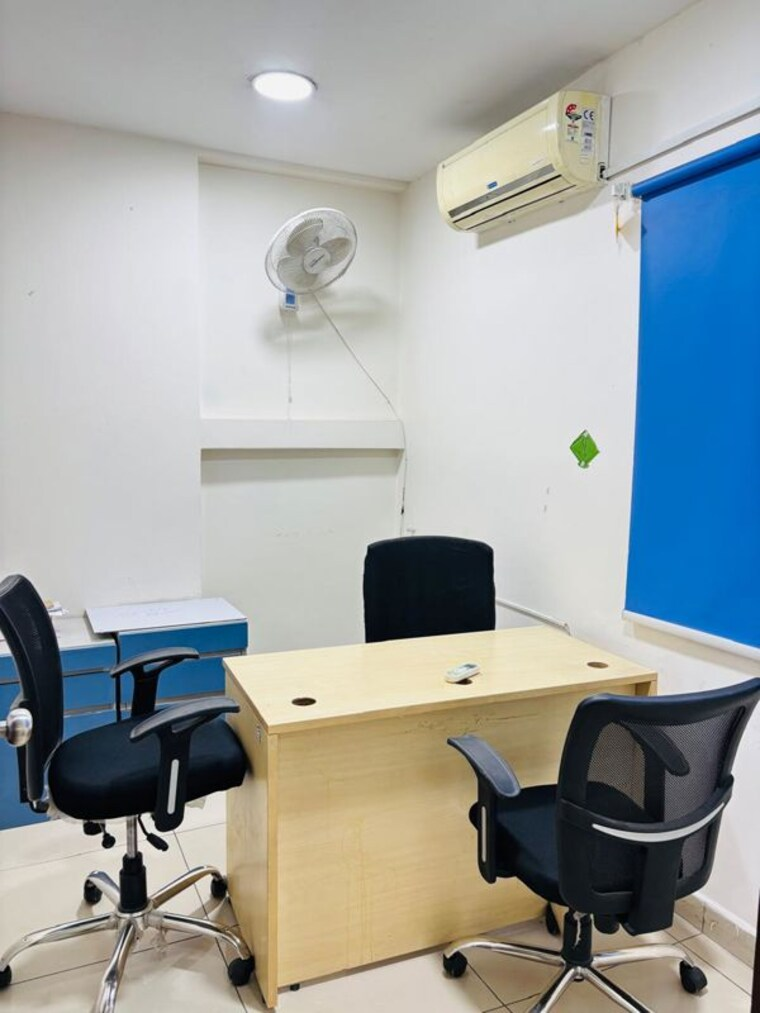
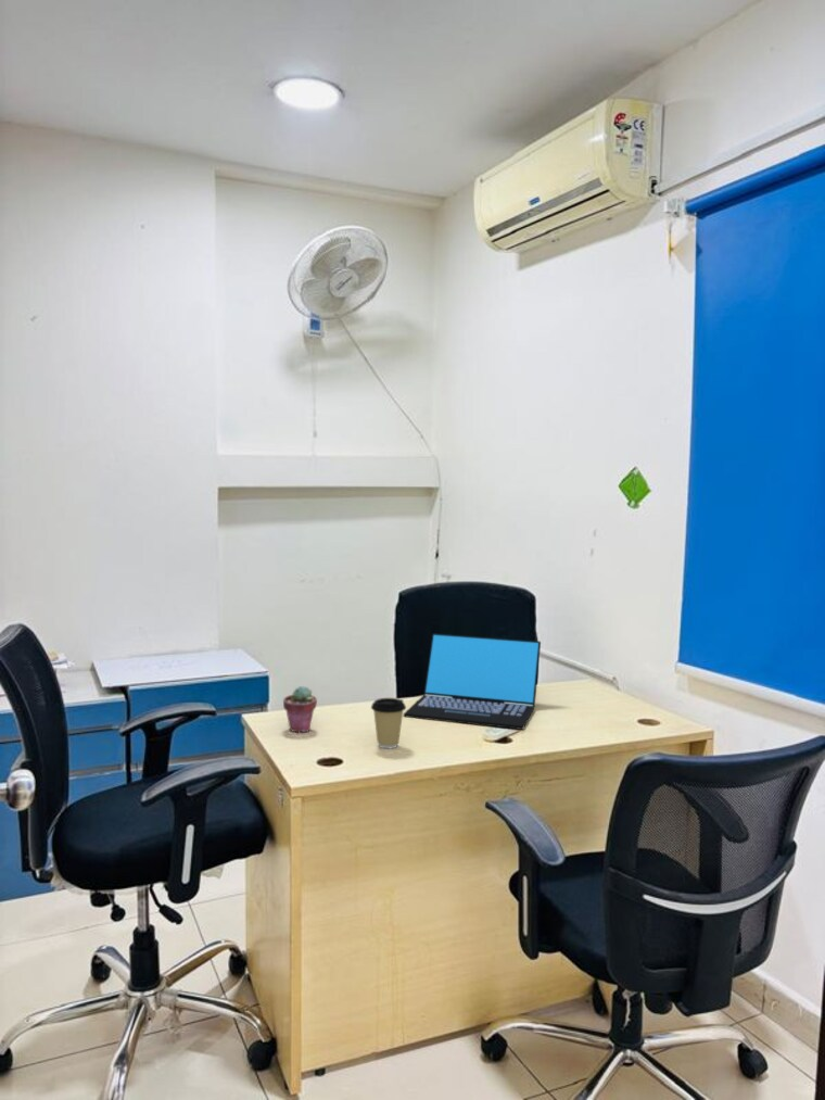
+ coffee cup (388, 722)
+ potted succulent (300, 707)
+ laptop (474, 678)
